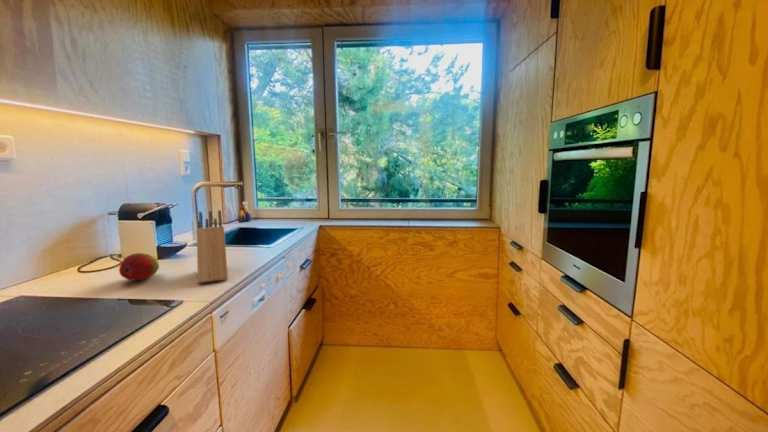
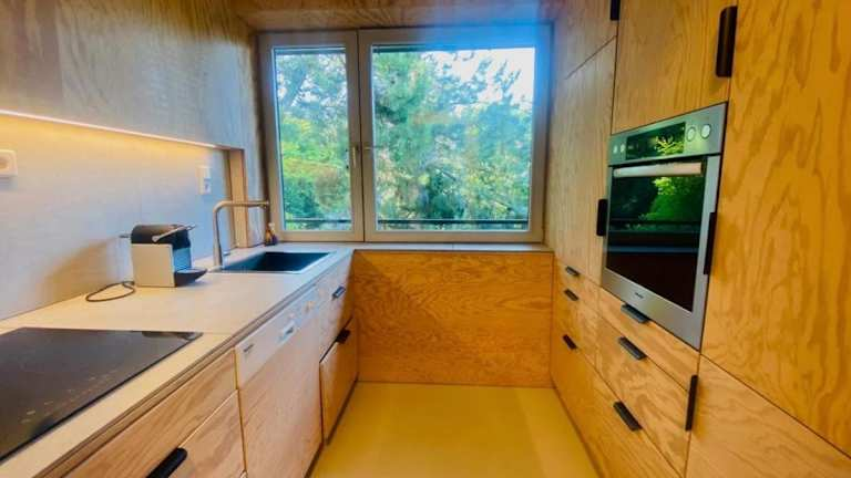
- fruit (140, 265)
- knife block (211, 243)
